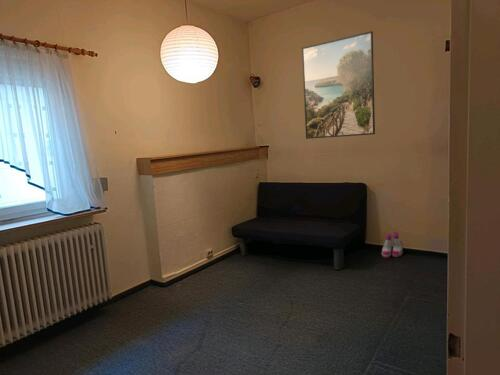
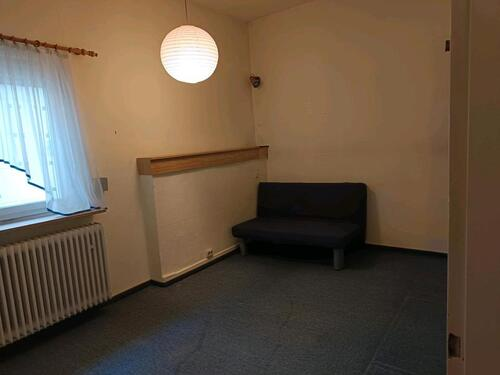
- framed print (336, 89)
- boots (391, 243)
